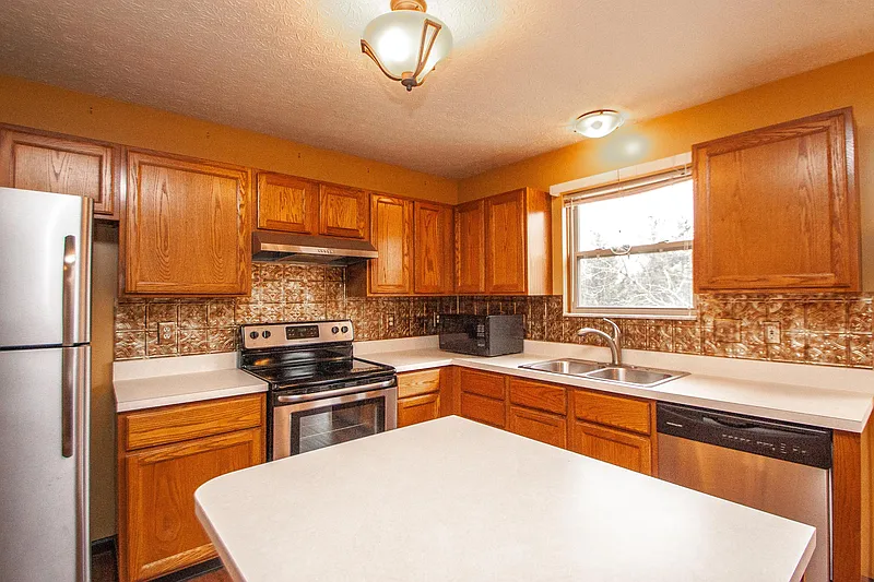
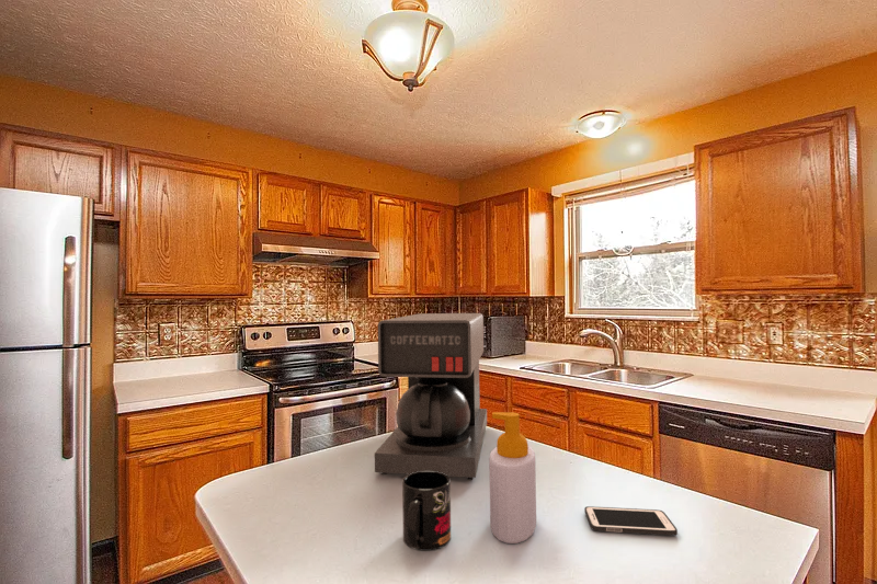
+ mug (423, 513)
+ soap bottle (512, 469)
+ coffee maker (438, 381)
+ cell phone (628, 520)
